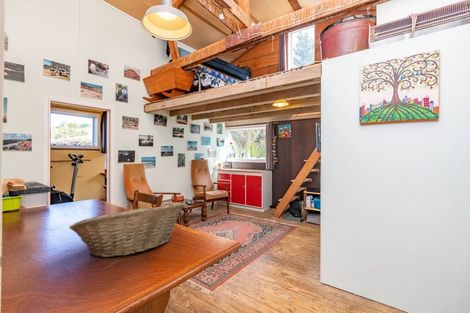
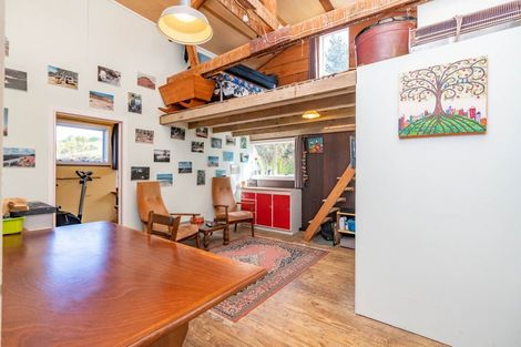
- fruit basket (133, 223)
